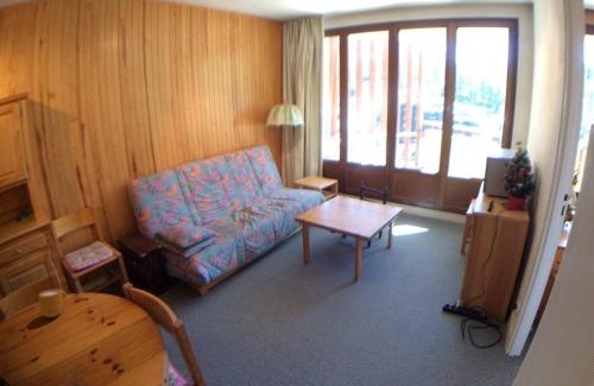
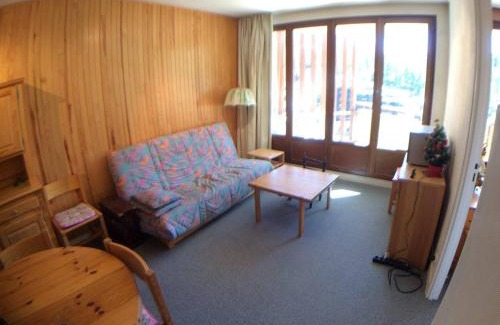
- mug (53, 302)
